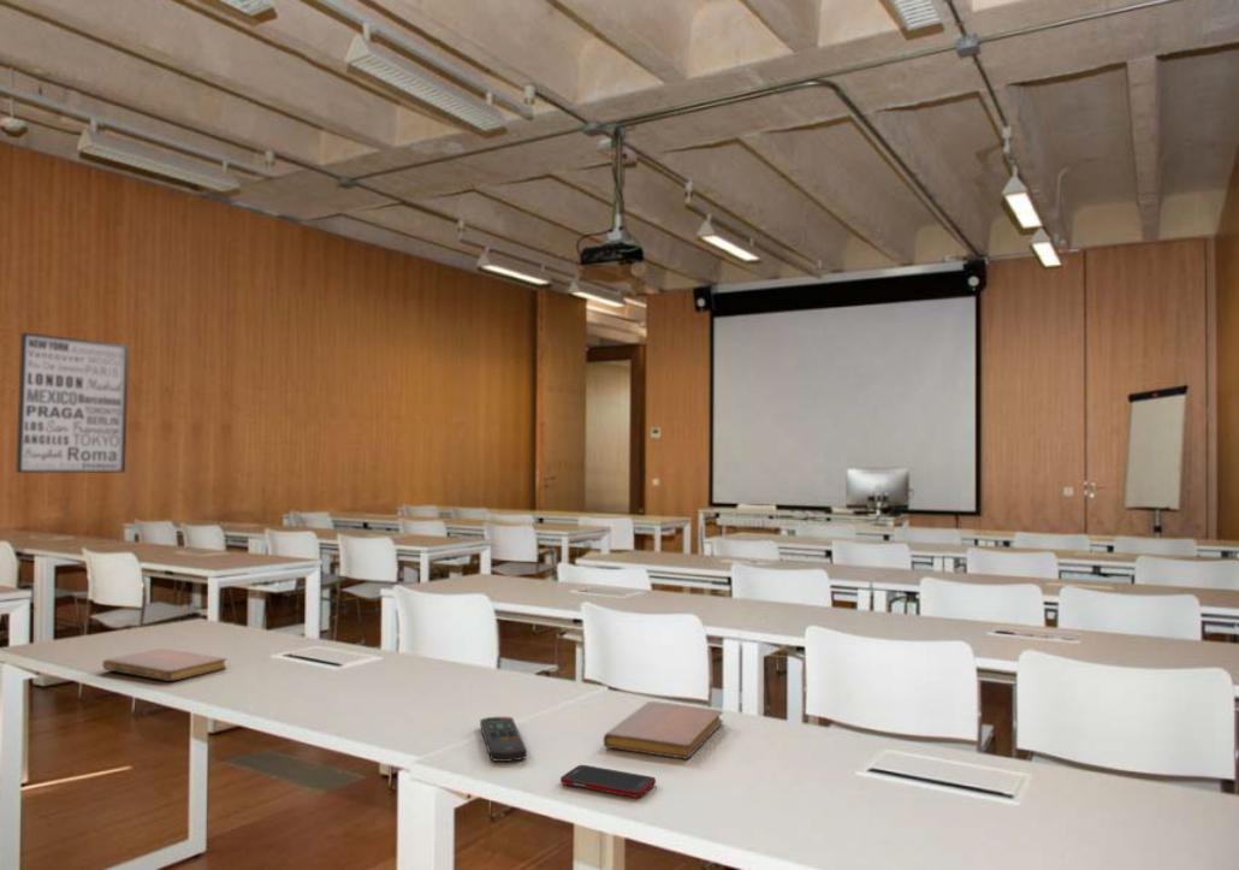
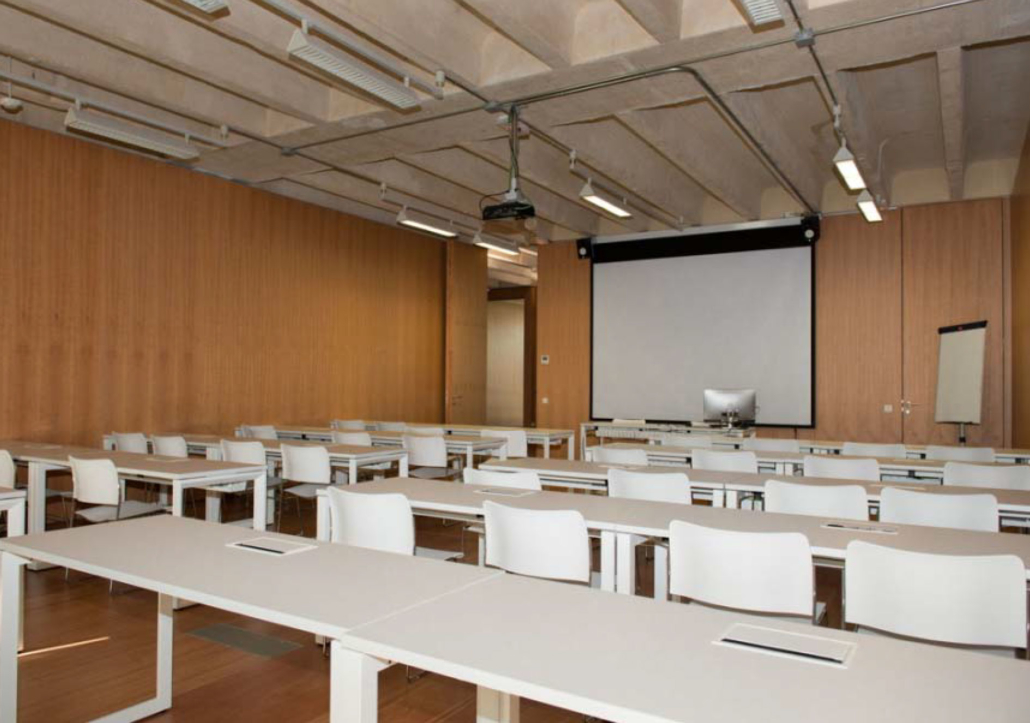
- cell phone (607, 780)
- notebook (165, 663)
- notebook (665, 727)
- wall art (75, 406)
- remote control (502, 736)
